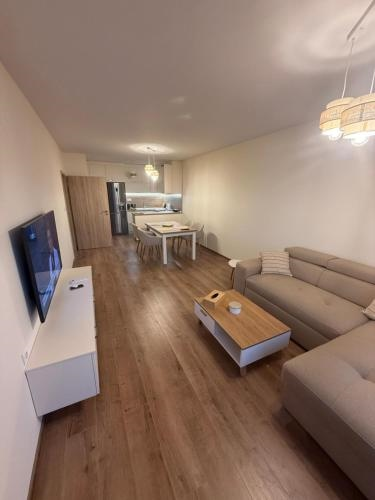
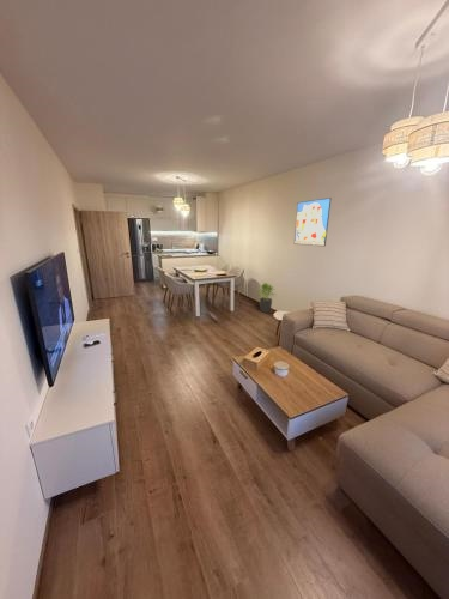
+ potted plant (266, 296)
+ wall art (310, 223)
